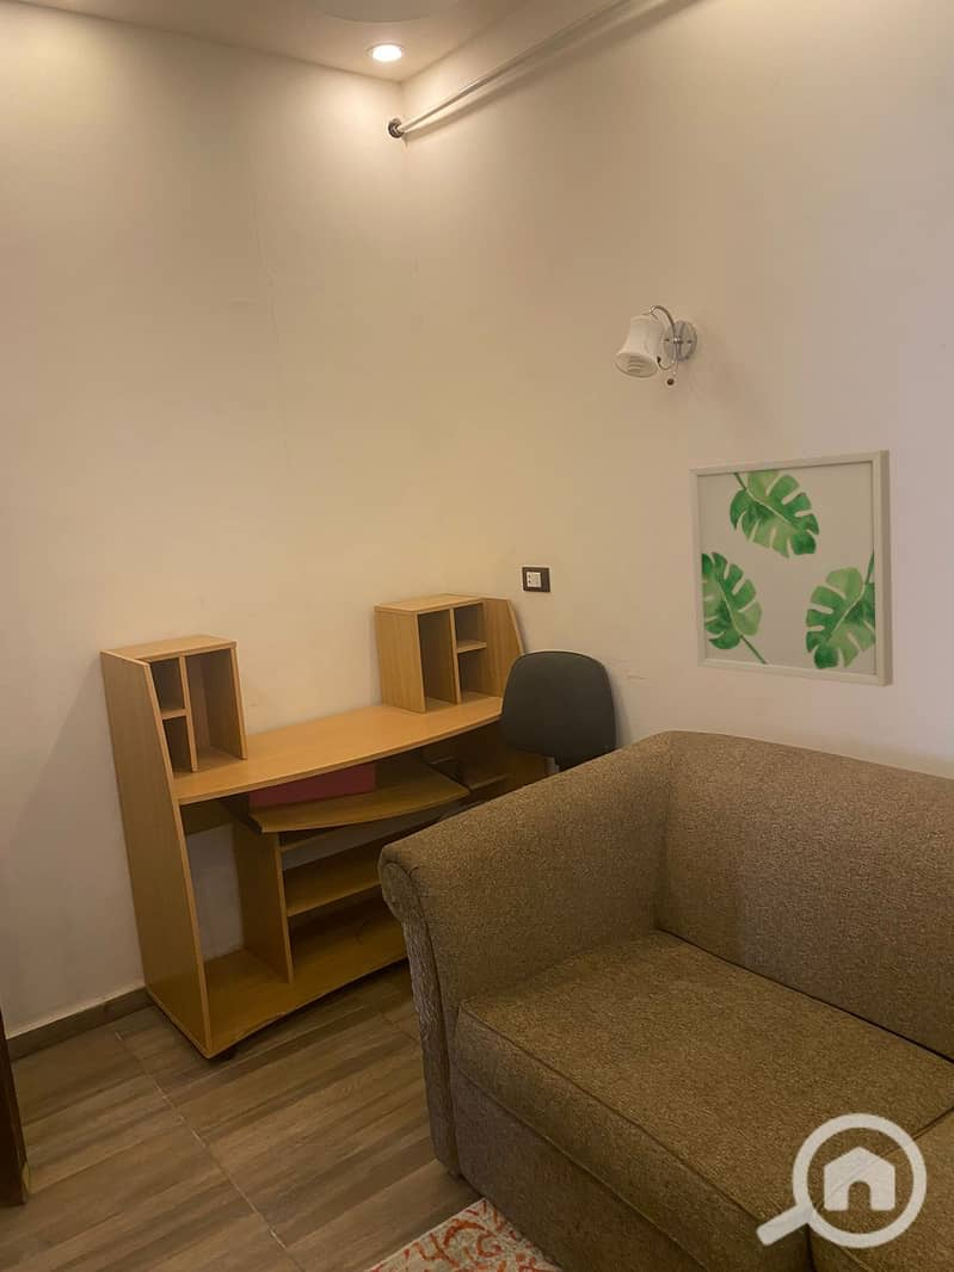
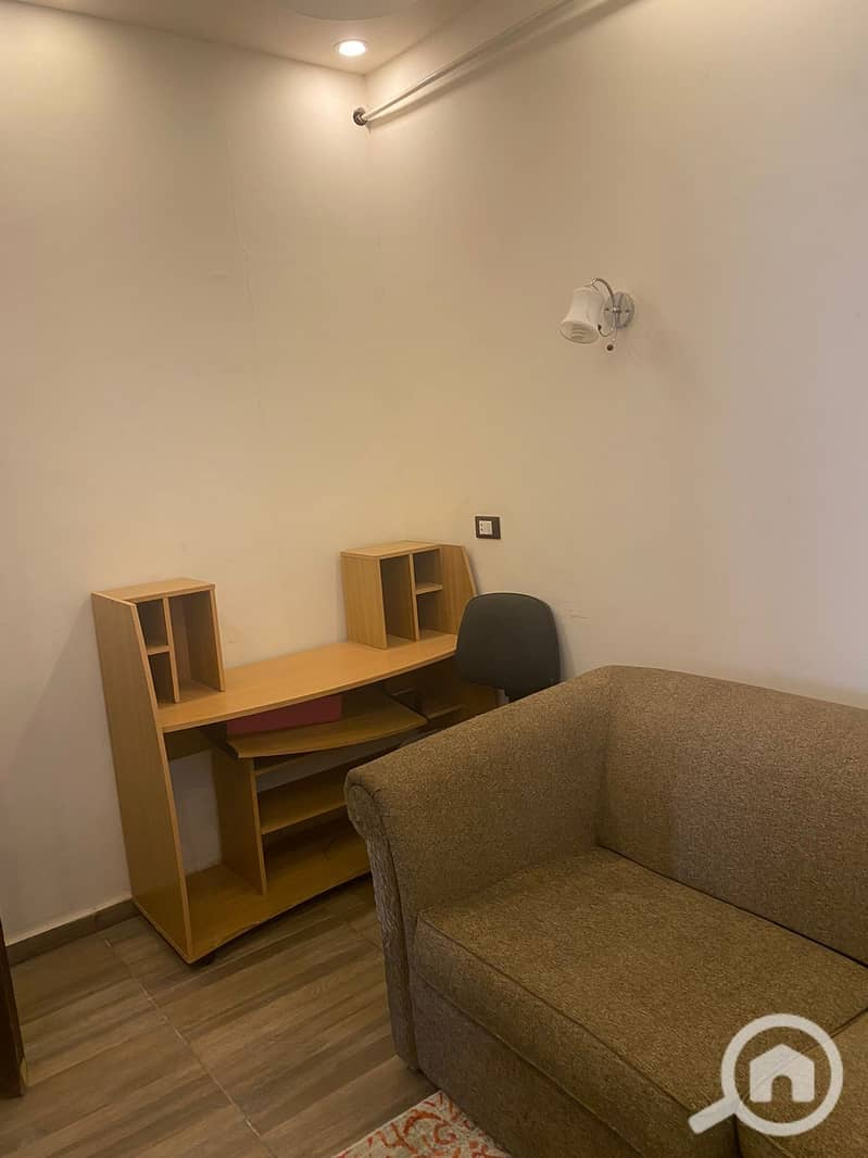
- wall art (783, 568)
